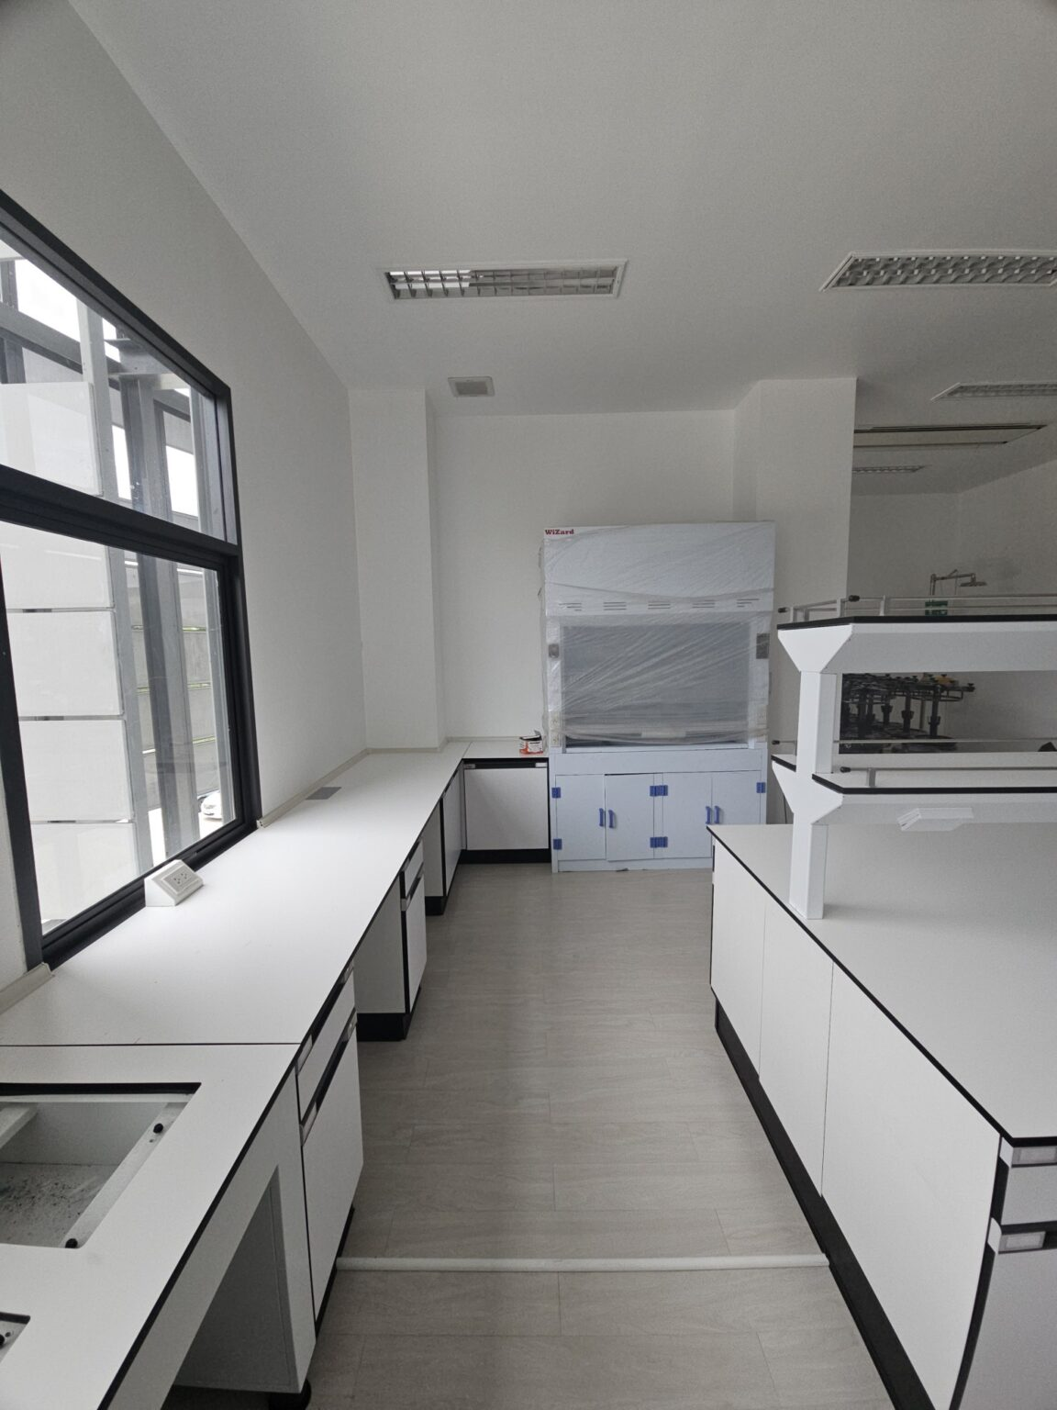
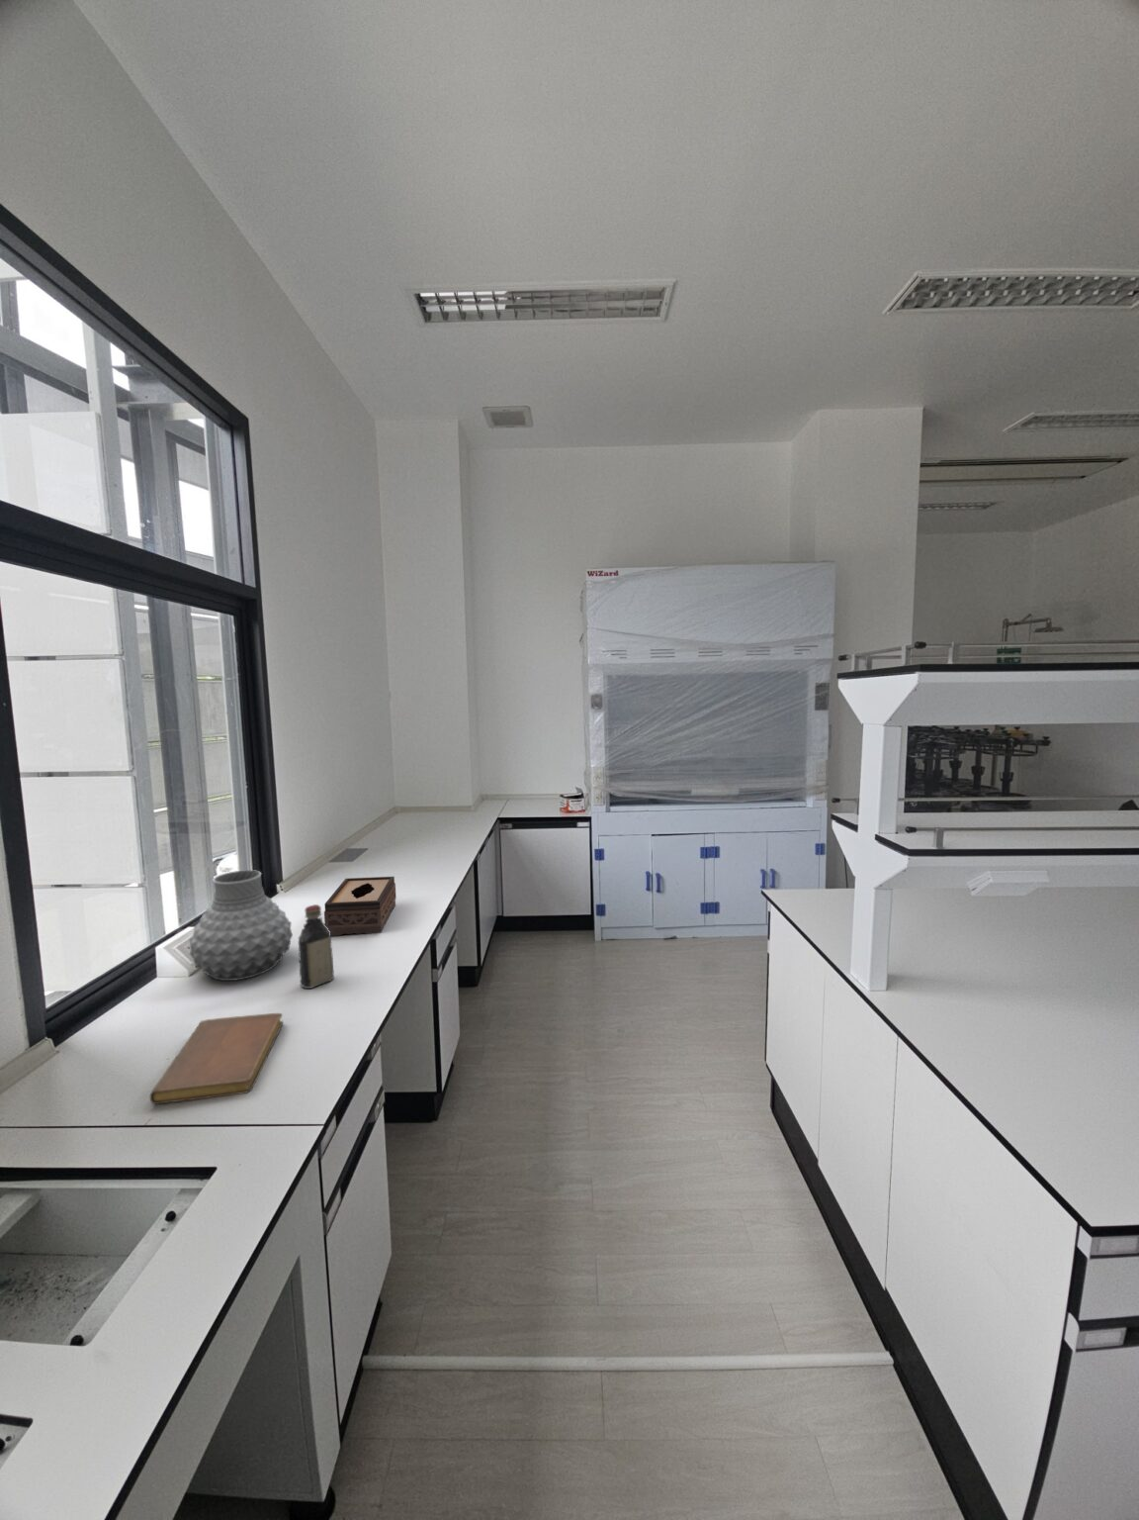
+ bottle (315, 944)
+ tissue box (361, 905)
+ vase (240, 922)
+ notebook (223, 1053)
